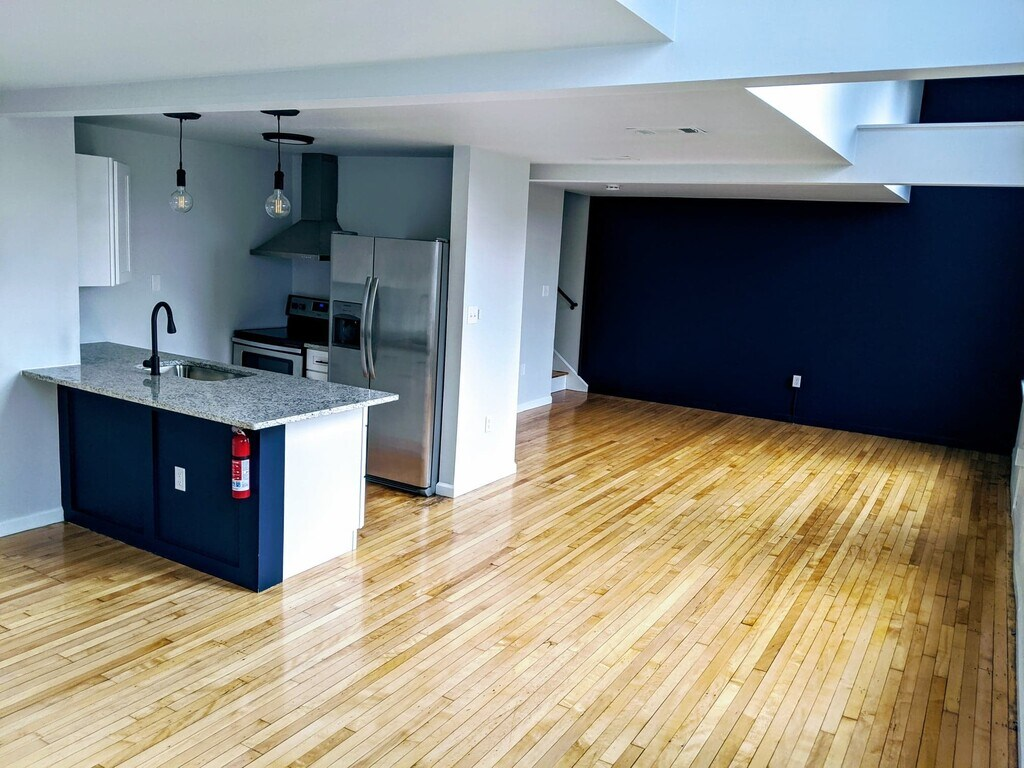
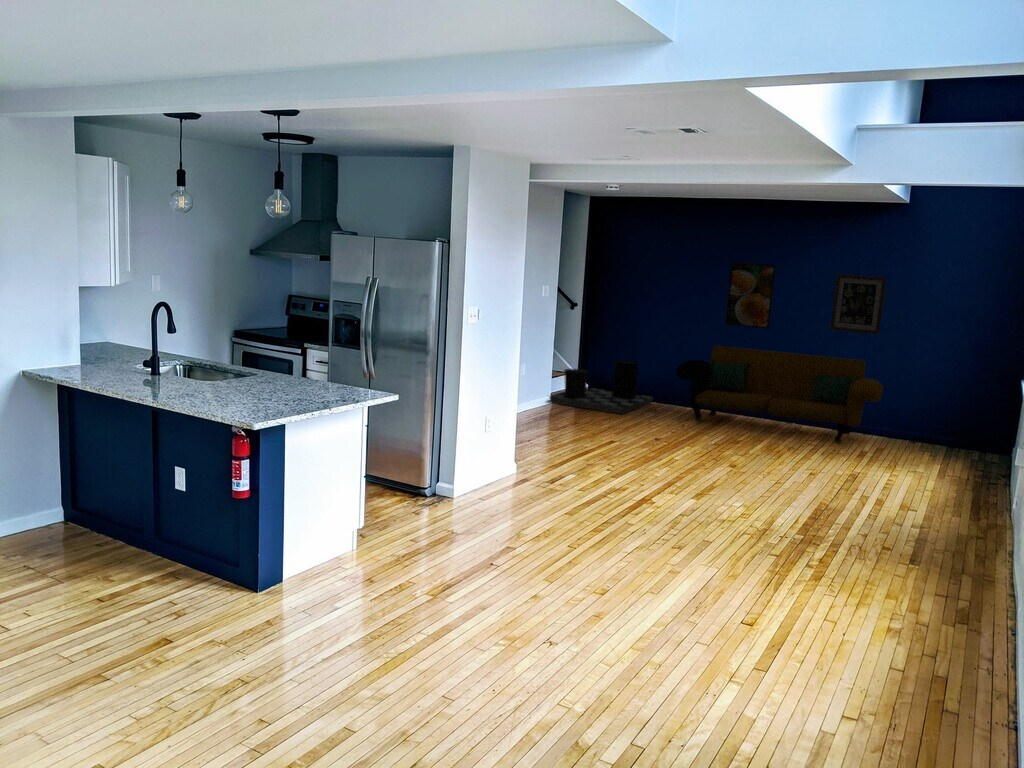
+ wall art (857, 304)
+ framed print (750, 295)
+ waste bin (600, 389)
+ sofa (775, 391)
